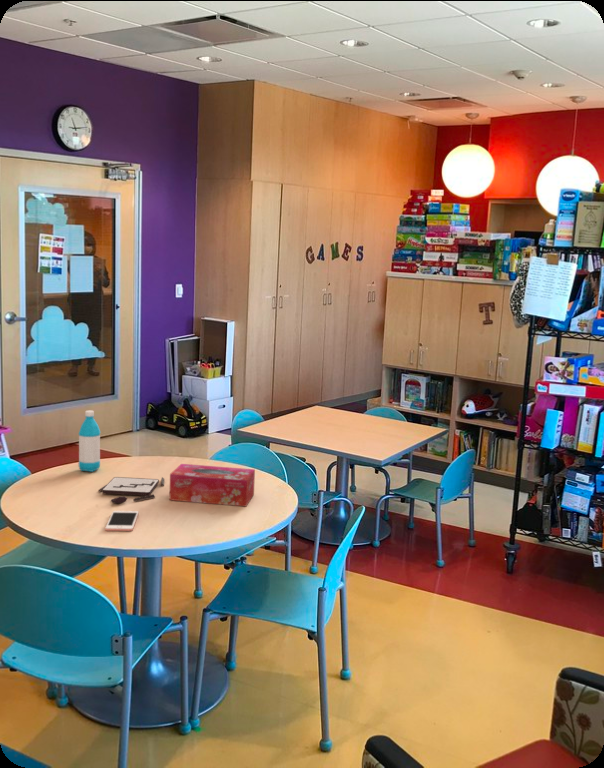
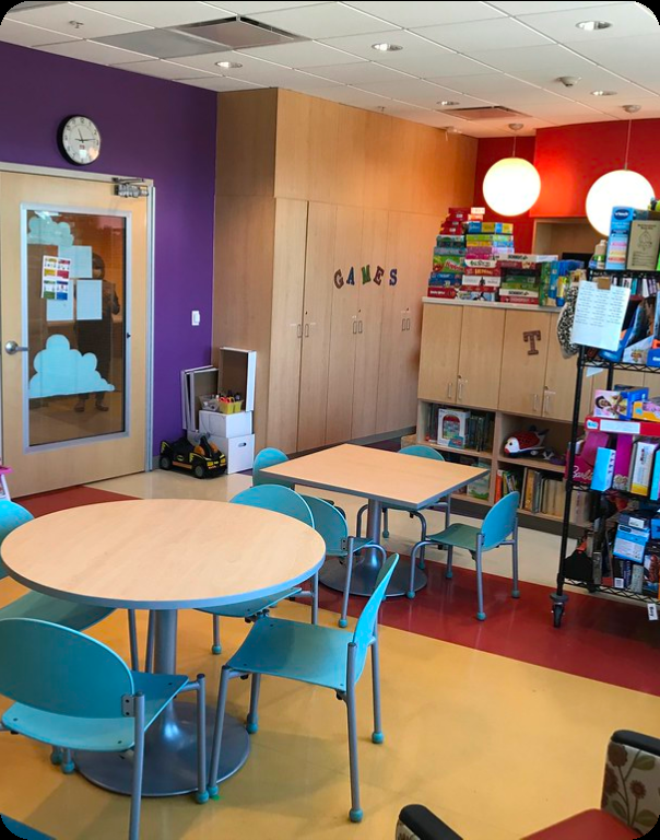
- board game (129, 487)
- tissue box (212, 484)
- cell phone (122, 520)
- water bottle (89, 440)
